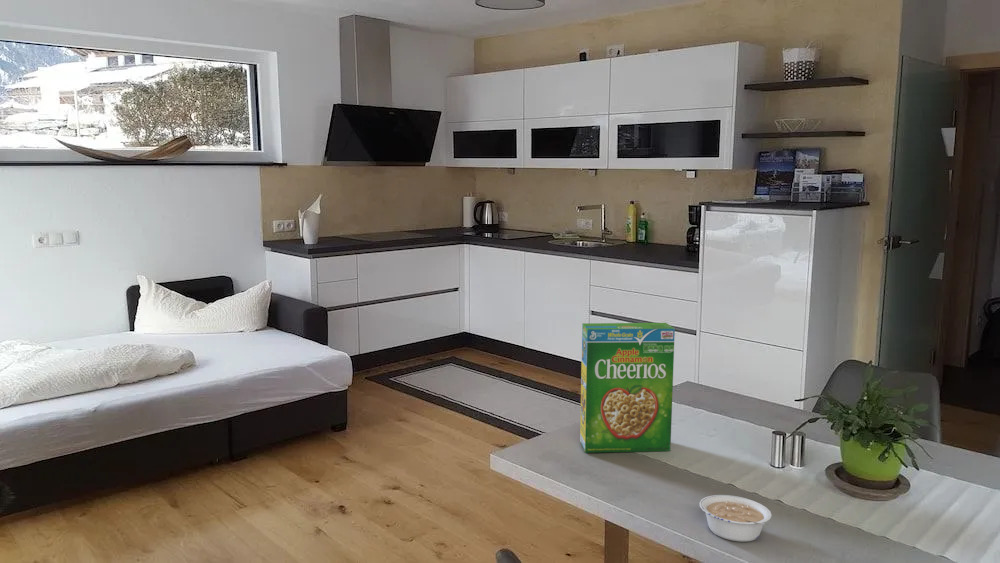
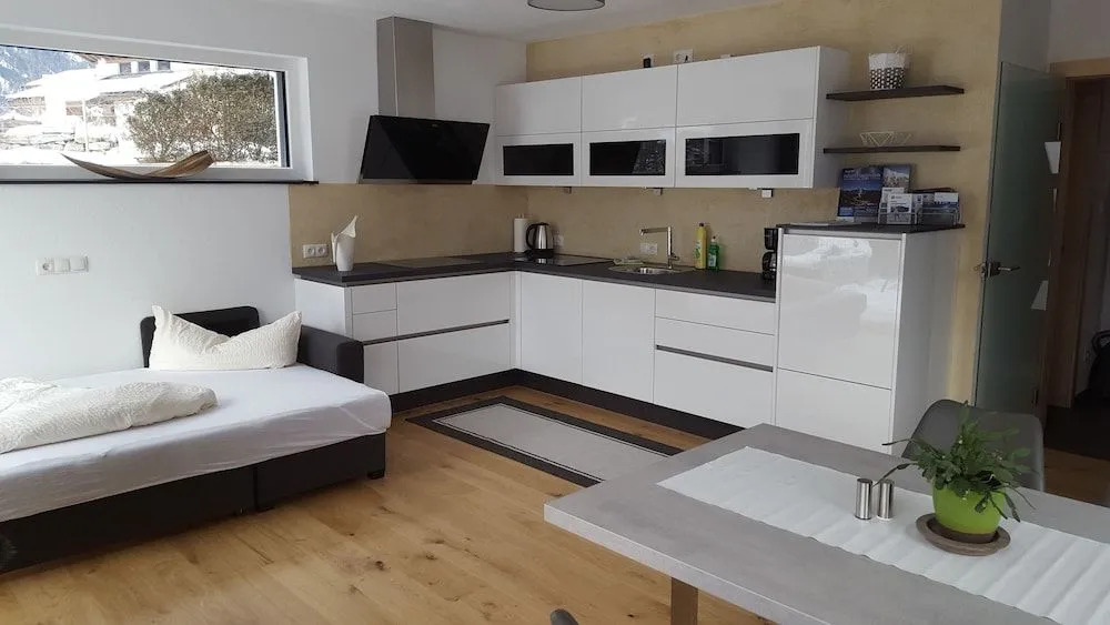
- legume (737, 518)
- cereal box (626, 386)
